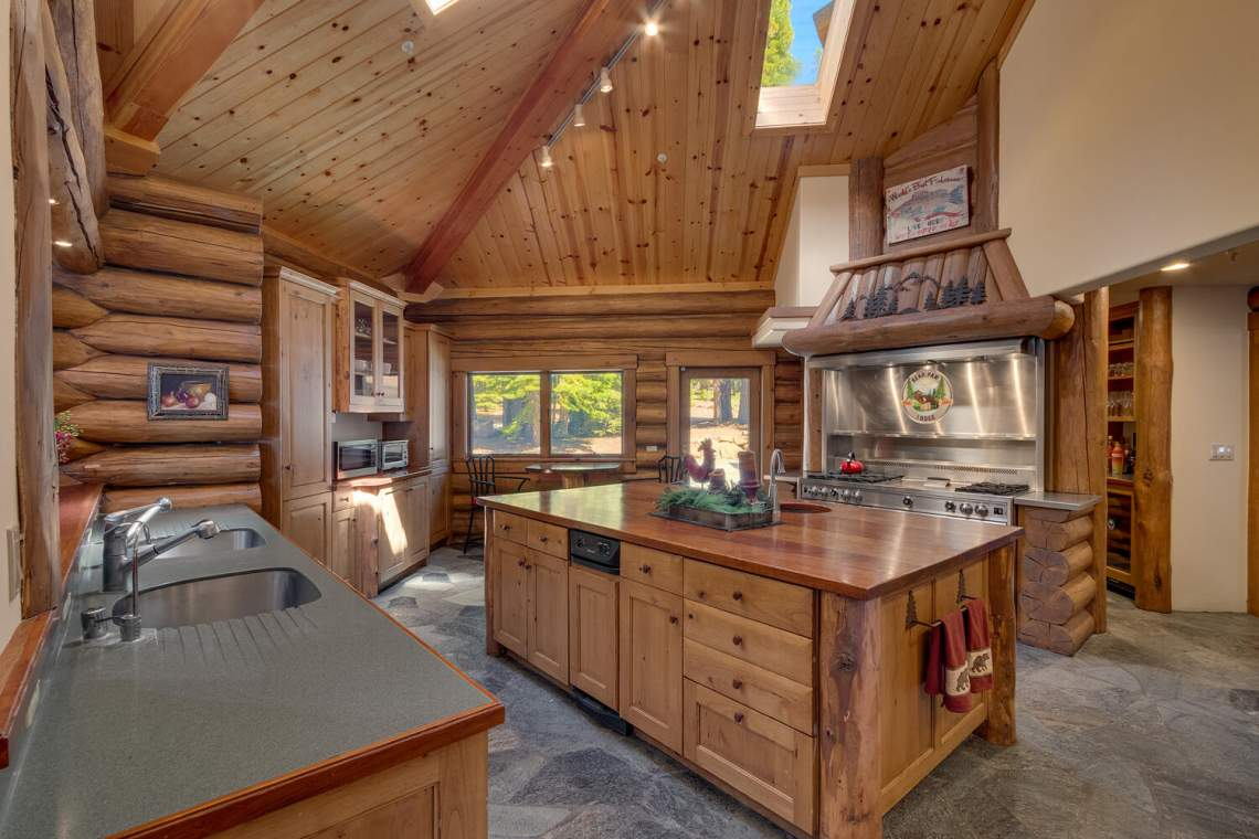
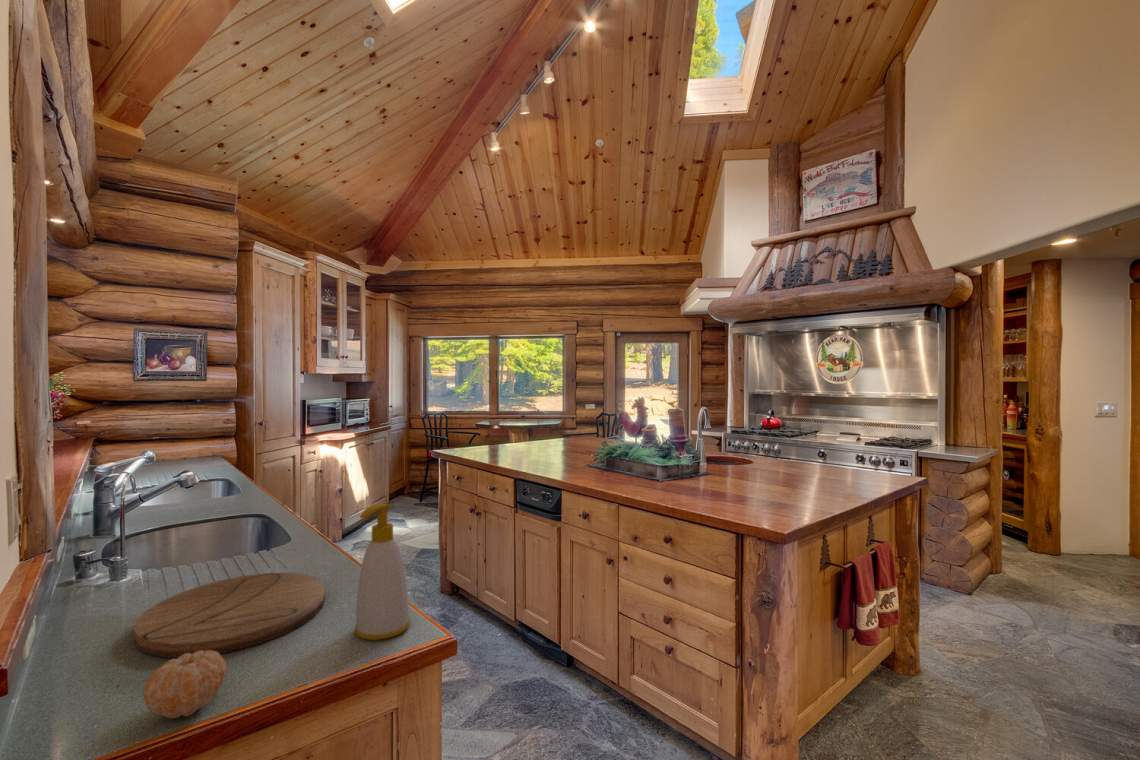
+ cutting board (237, 608)
+ soap bottle (382, 566)
+ fruit (187, 683)
